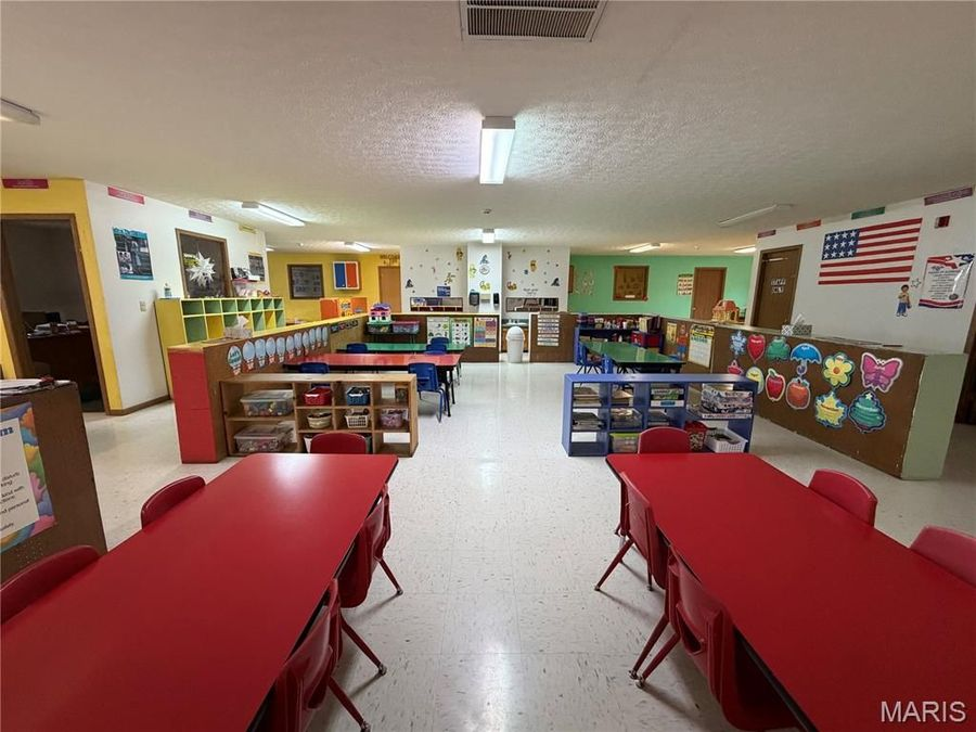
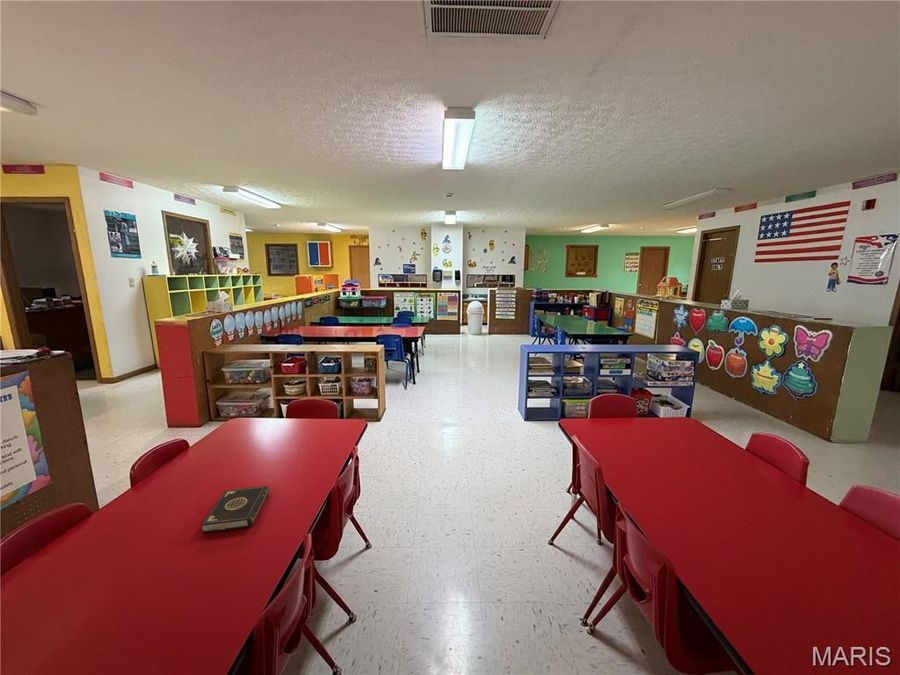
+ book (238, 507)
